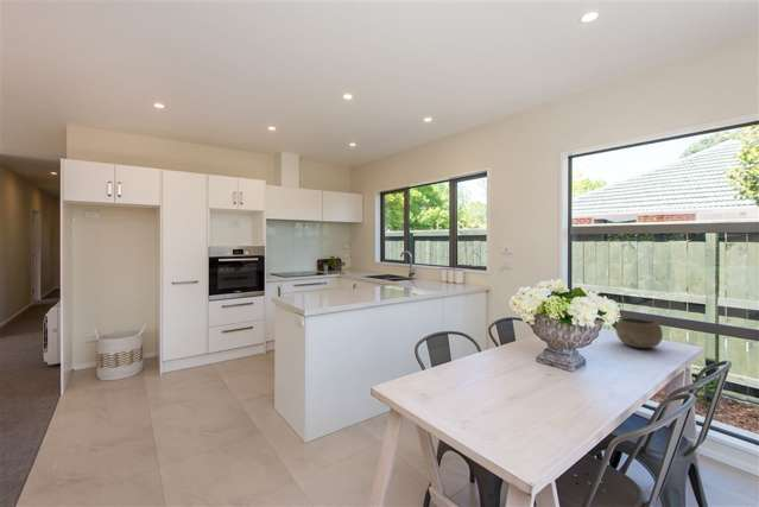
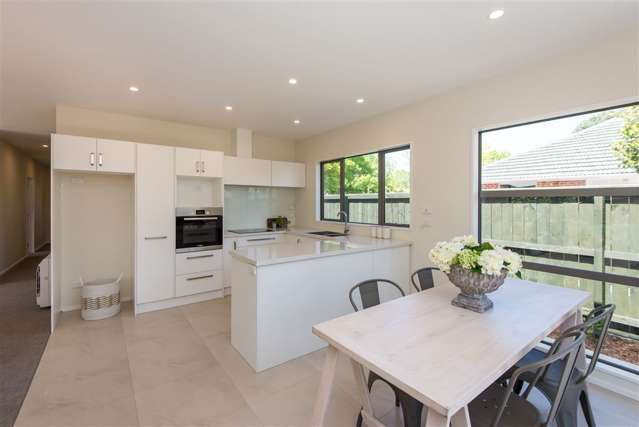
- bowl (638, 332)
